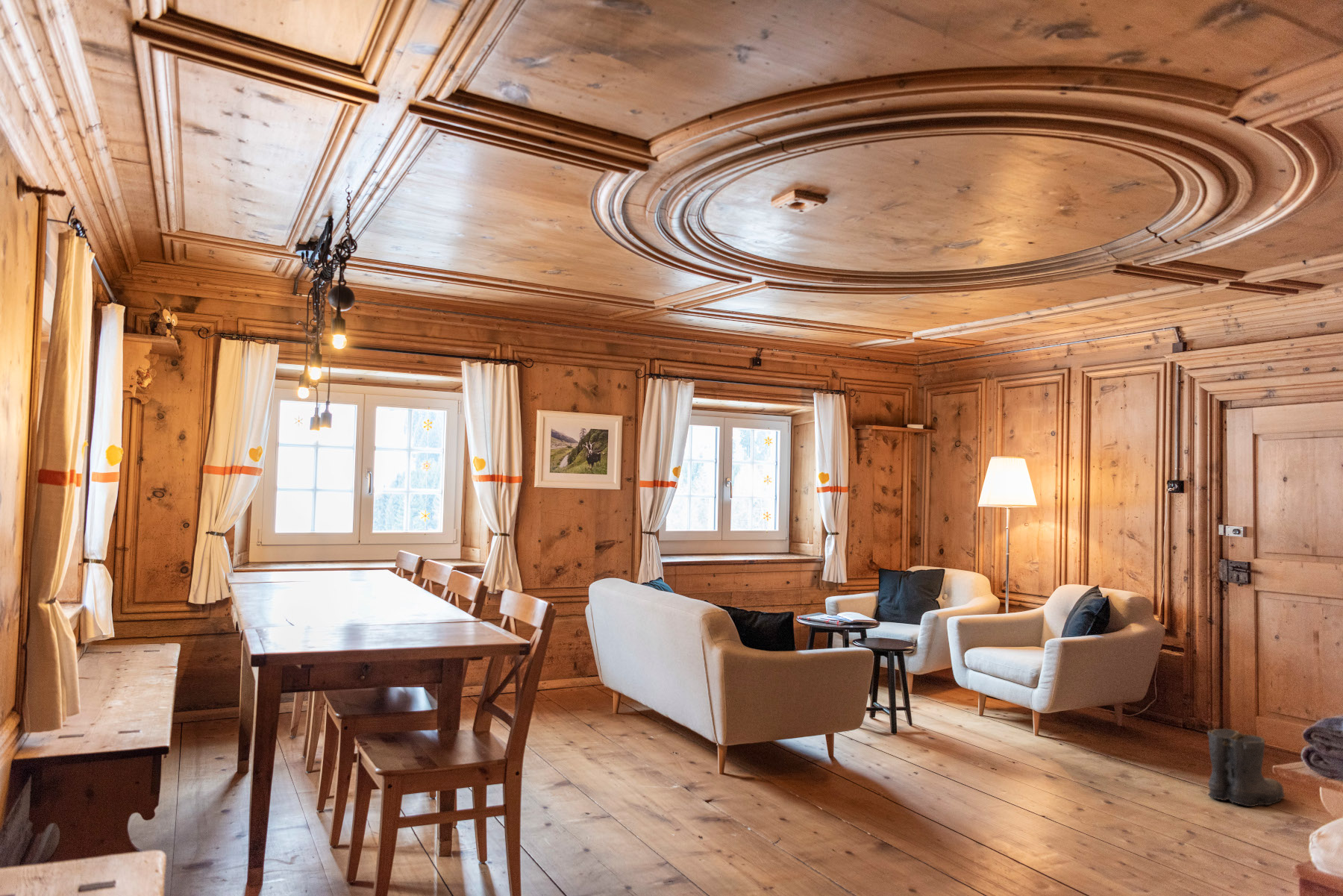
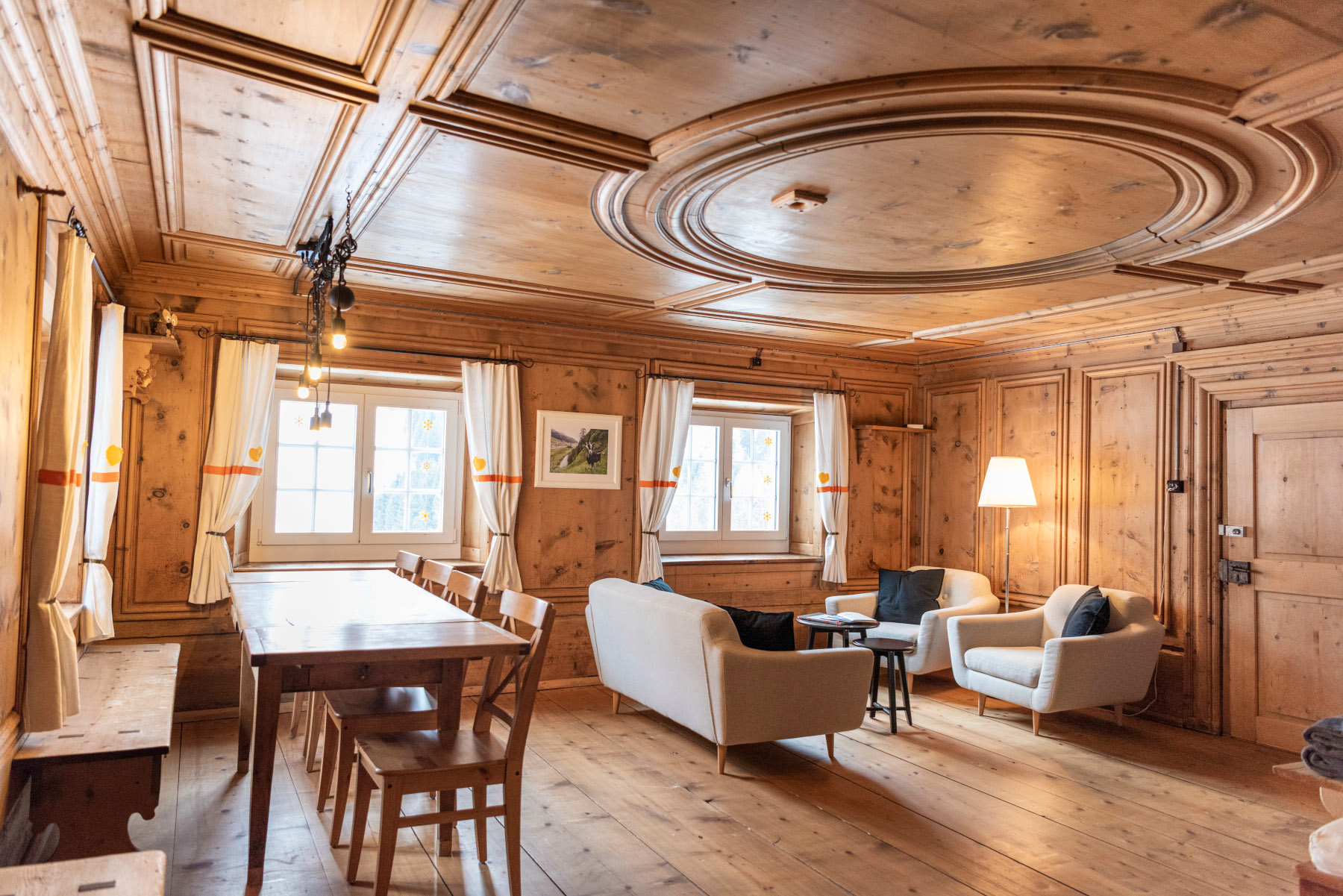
- boots (1245, 764)
